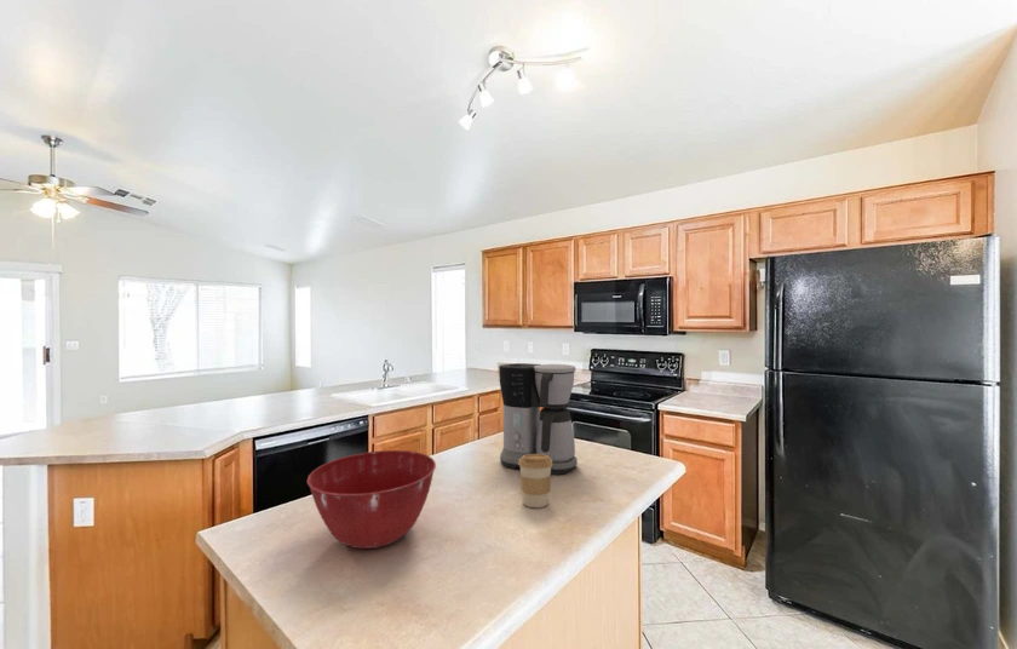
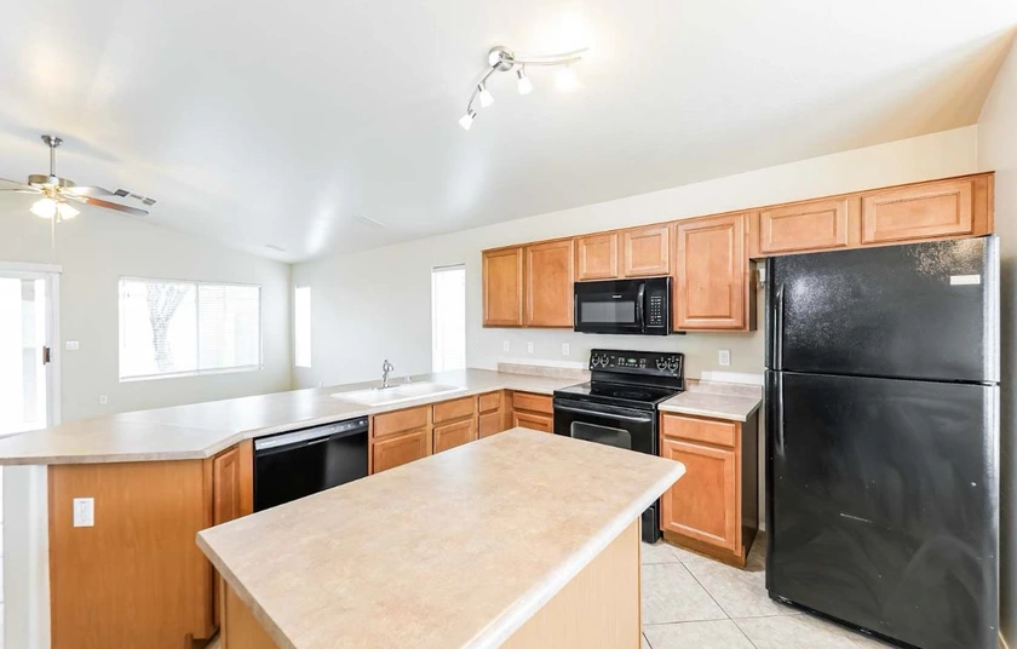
- coffee maker (535, 415)
- coffee cup (535, 478)
- mixing bowl (374, 500)
